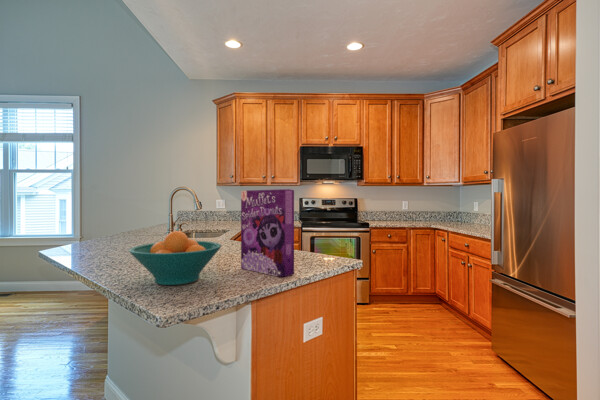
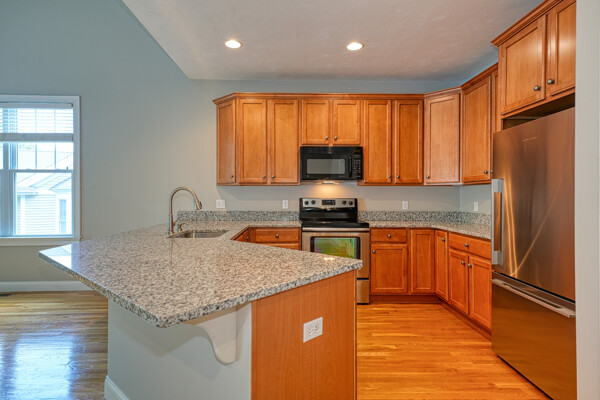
- fruit bowl (177, 255)
- cereal box (266, 230)
